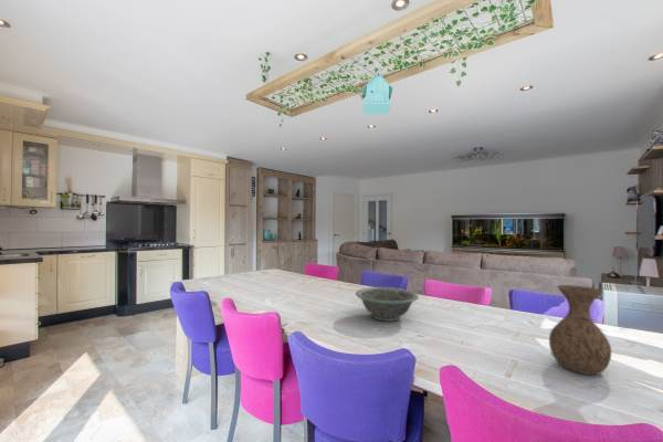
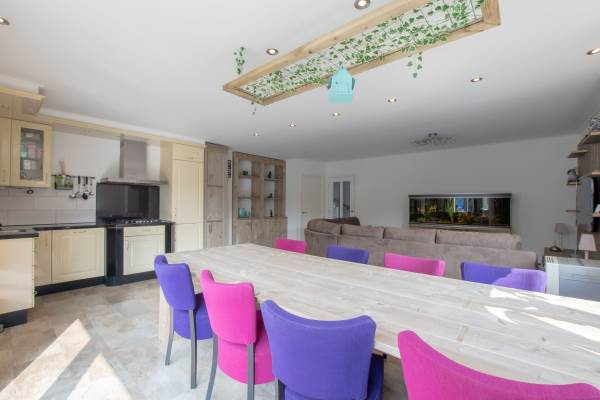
- vase (578, 328)
- decorative bowl (386, 305)
